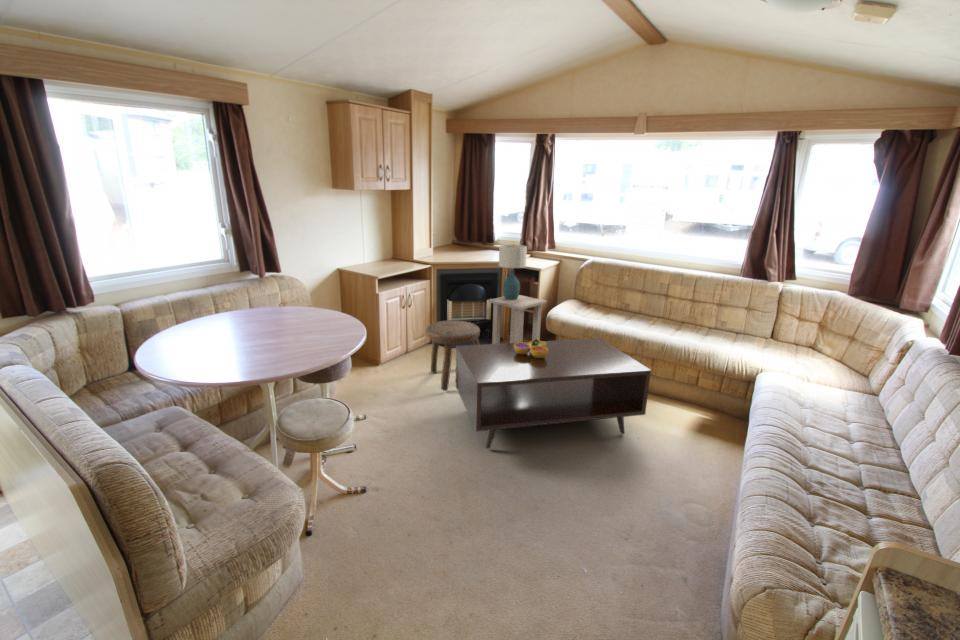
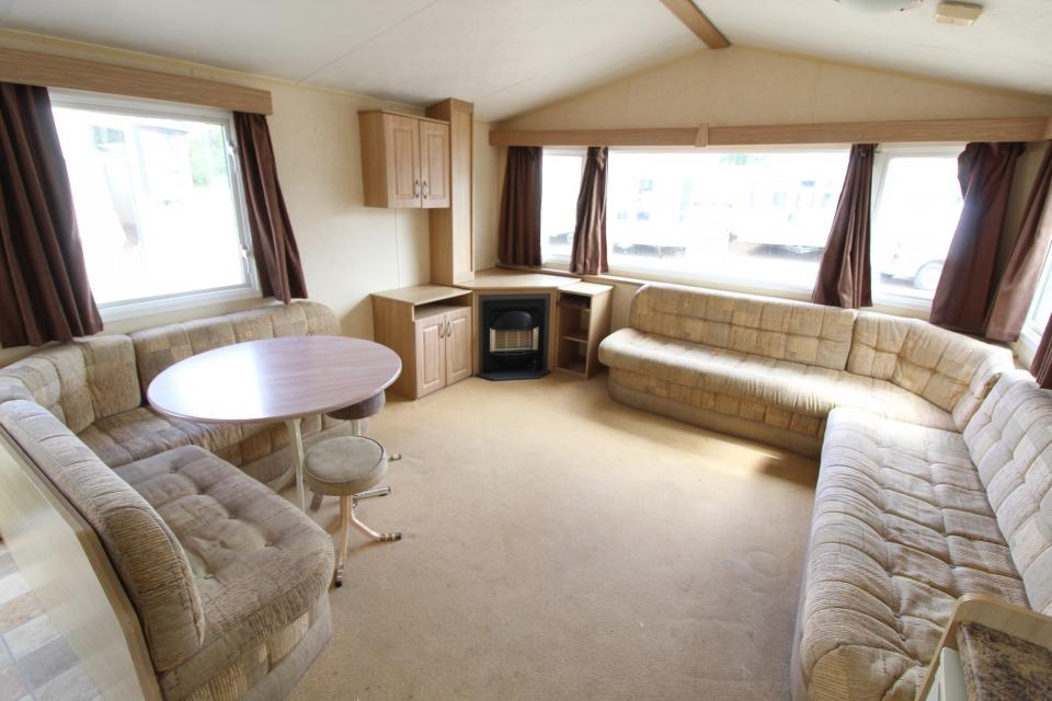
- decorative bowl (534, 347)
- stool (451, 354)
- side table (516, 326)
- table lamp (512, 271)
- coffee table (545, 390)
